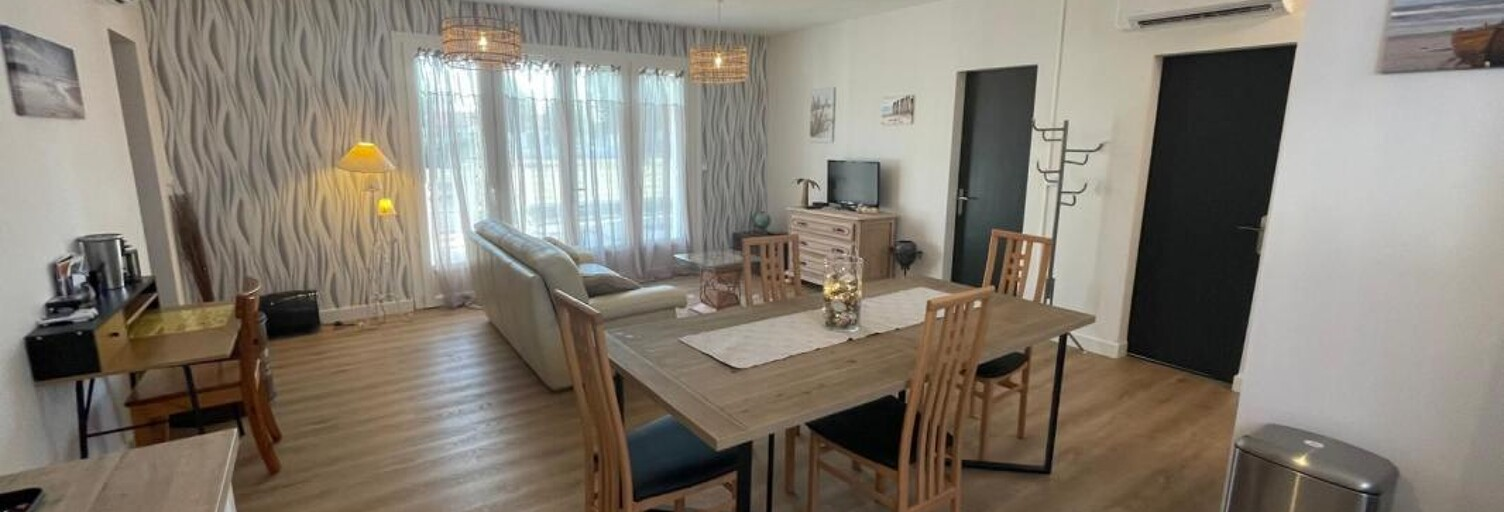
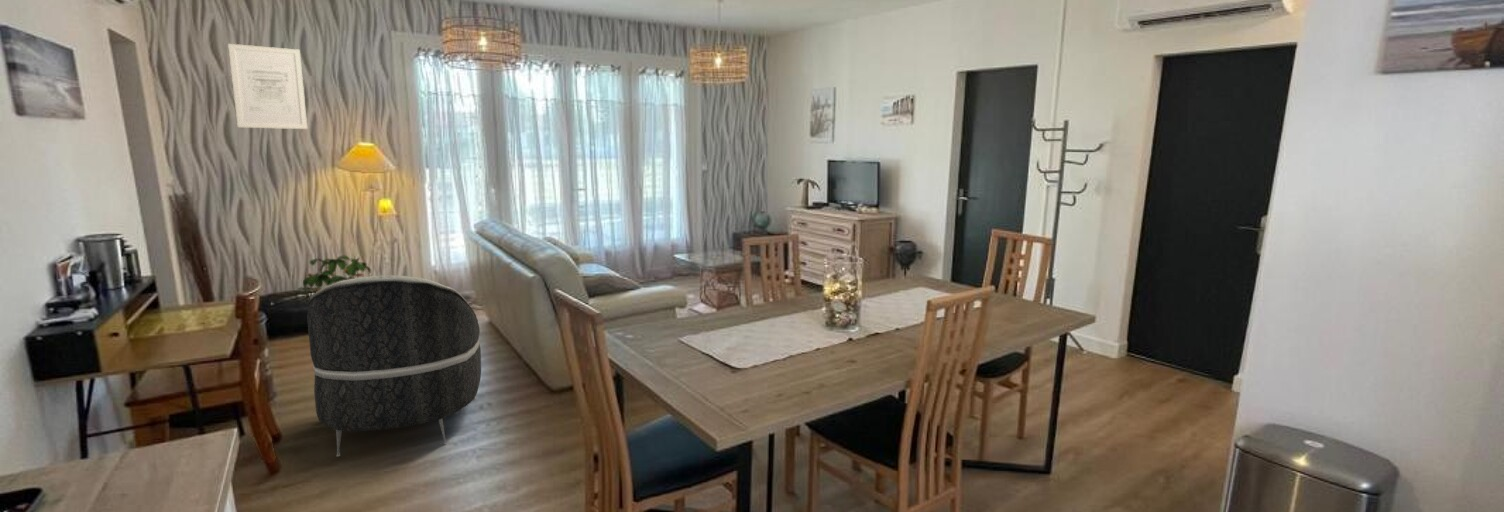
+ wall art (269, 87)
+ armchair (396, 330)
+ potted plant (330, 284)
